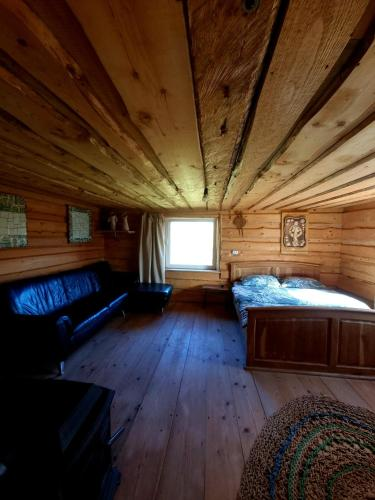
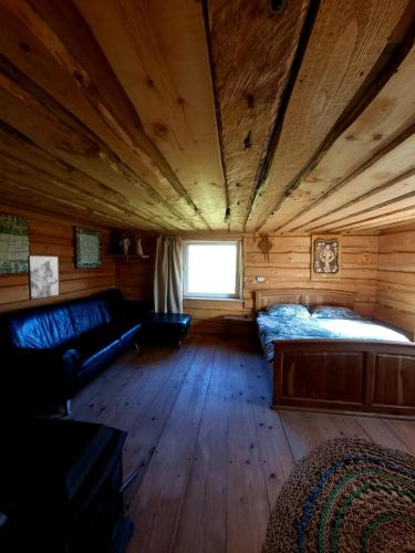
+ wall art (44, 276)
